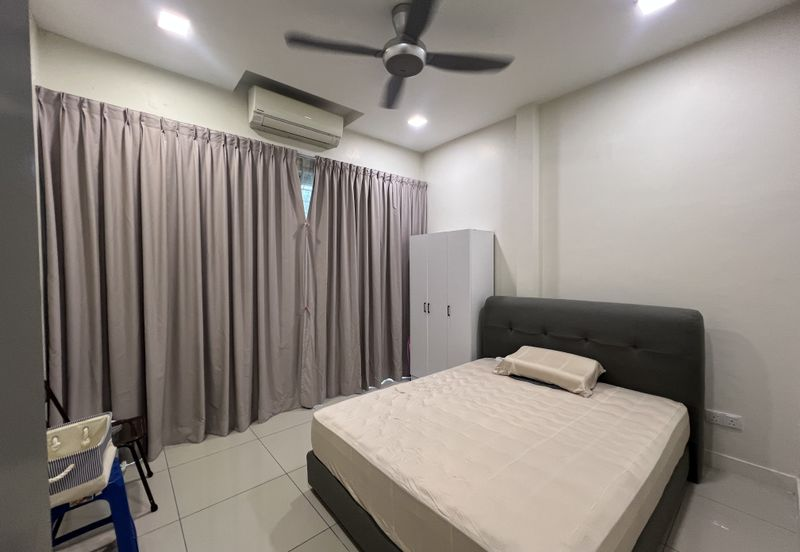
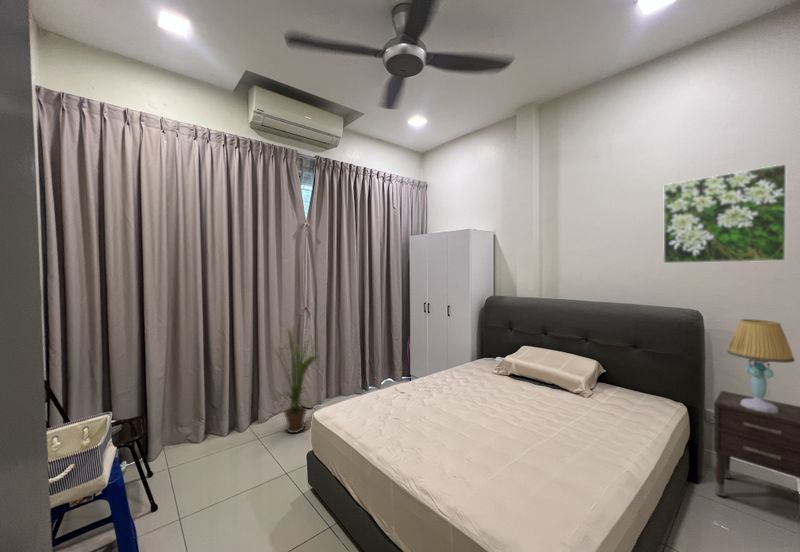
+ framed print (718, 219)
+ nightstand (763, 453)
+ house plant (292, 378)
+ table lamp (759, 363)
